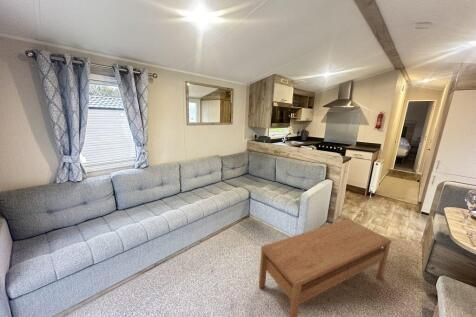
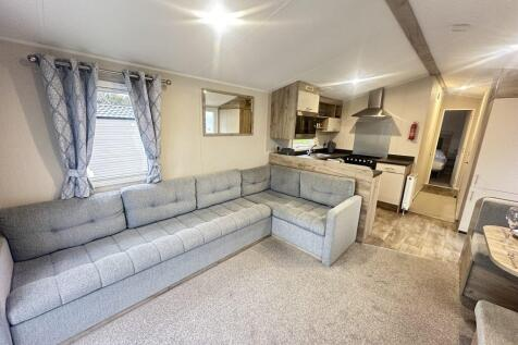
- coffee table (326, 262)
